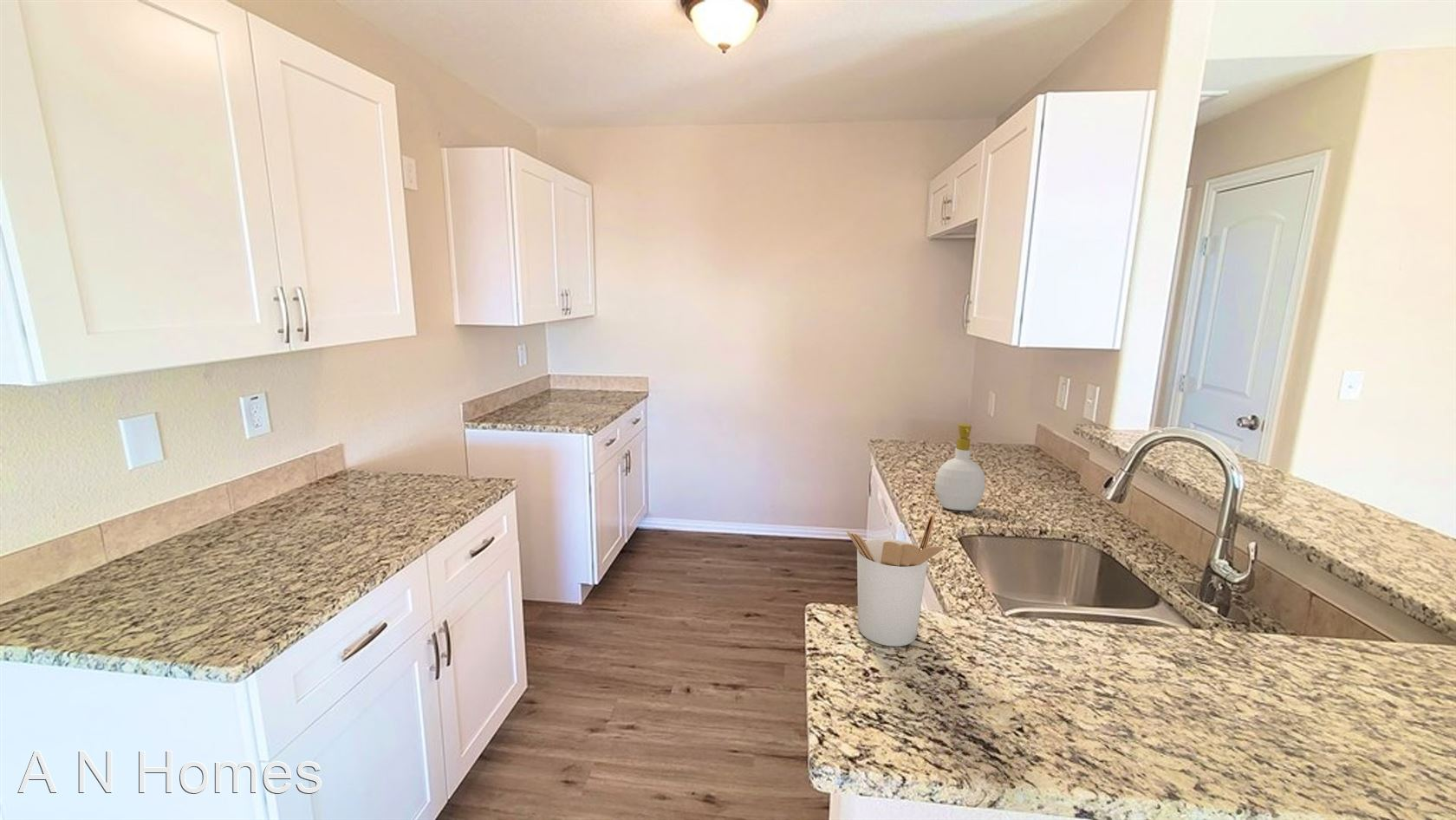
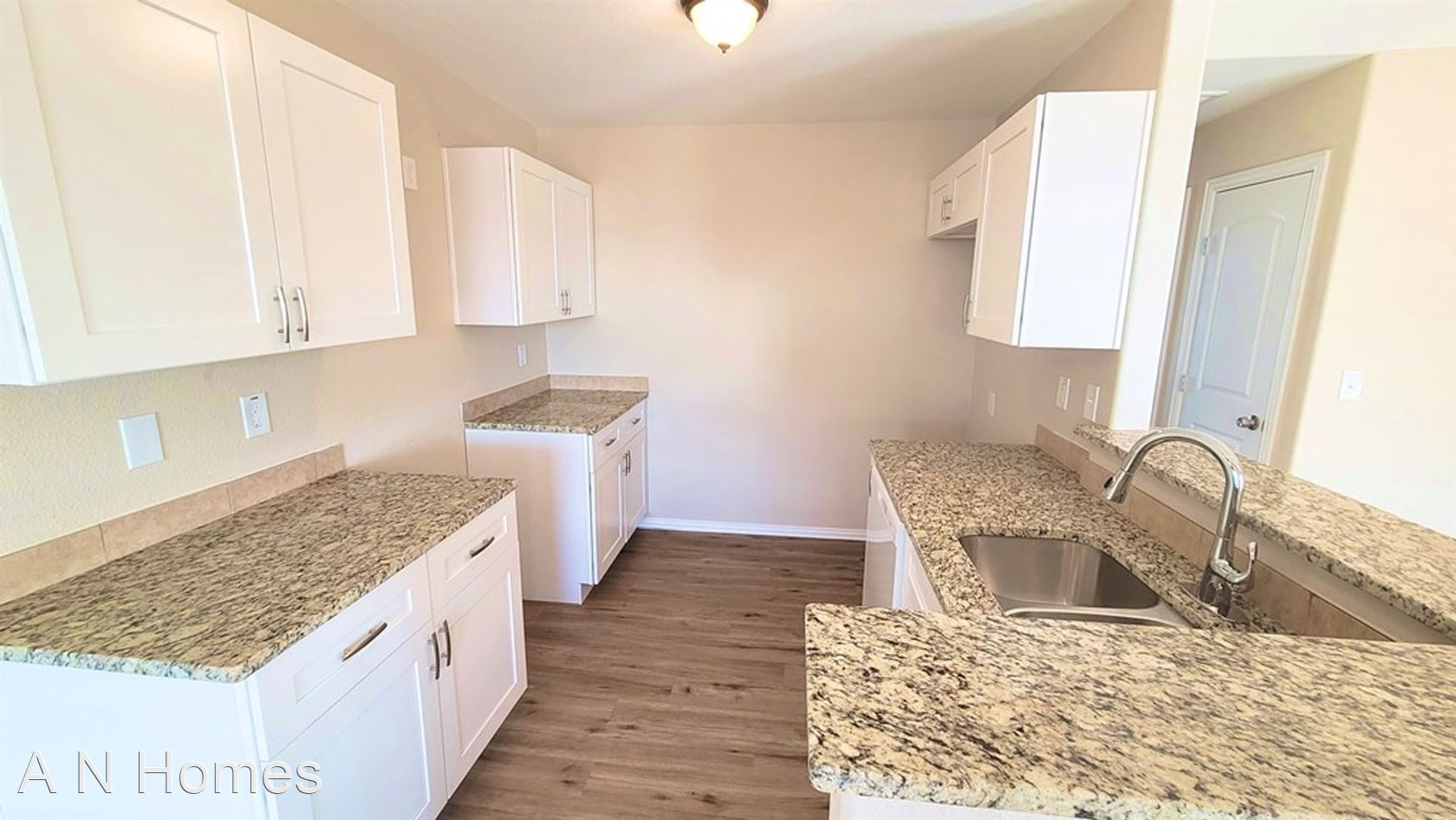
- utensil holder (896, 581)
- soap bottle (961, 467)
